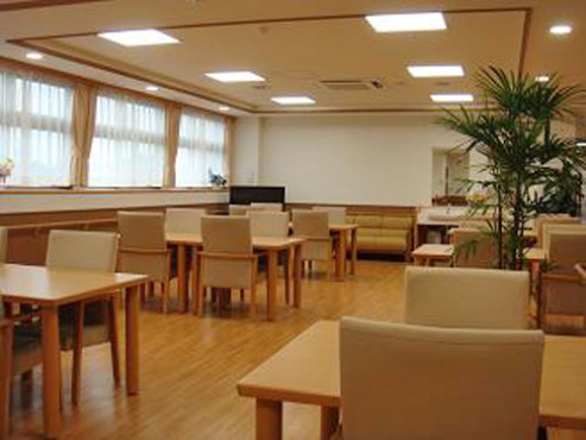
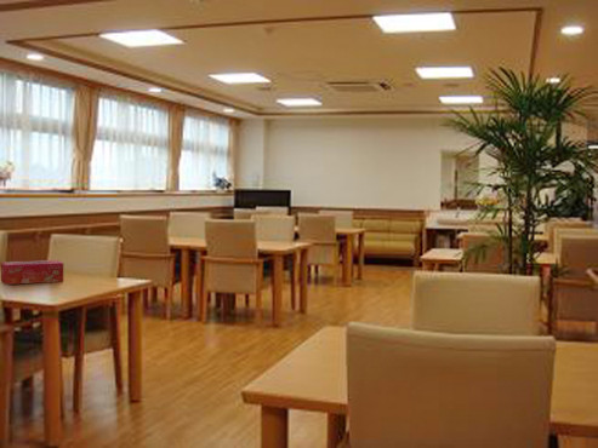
+ tissue box (32, 271)
